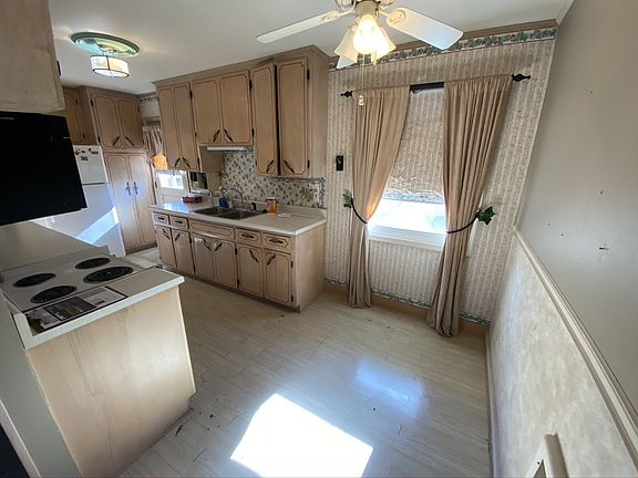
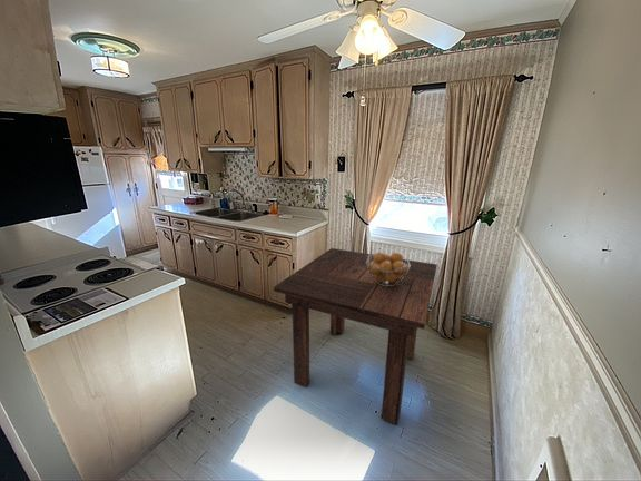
+ dining table (361, 322)
+ fruit basket (387, 267)
